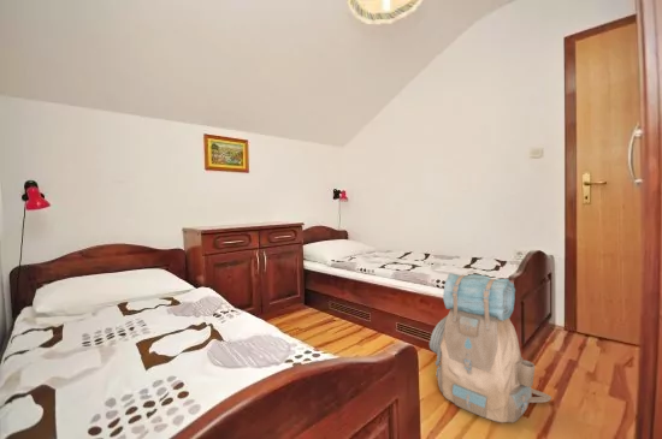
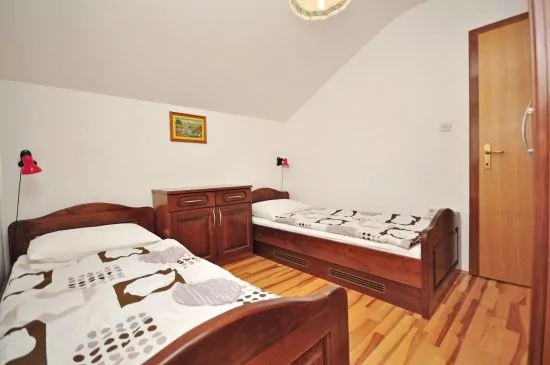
- backpack (481, 334)
